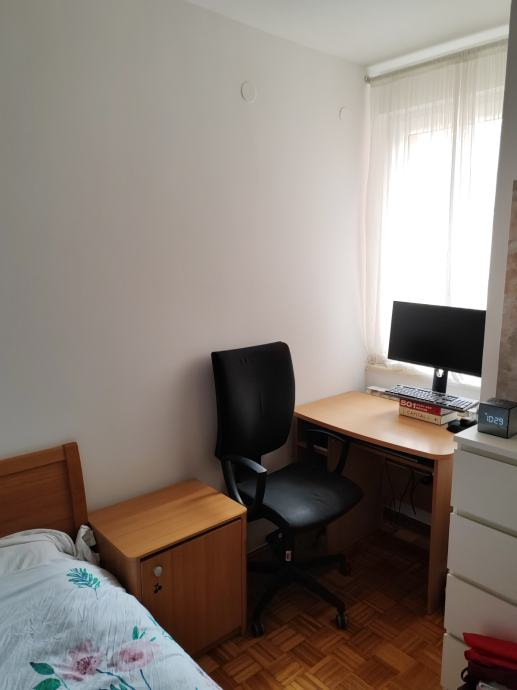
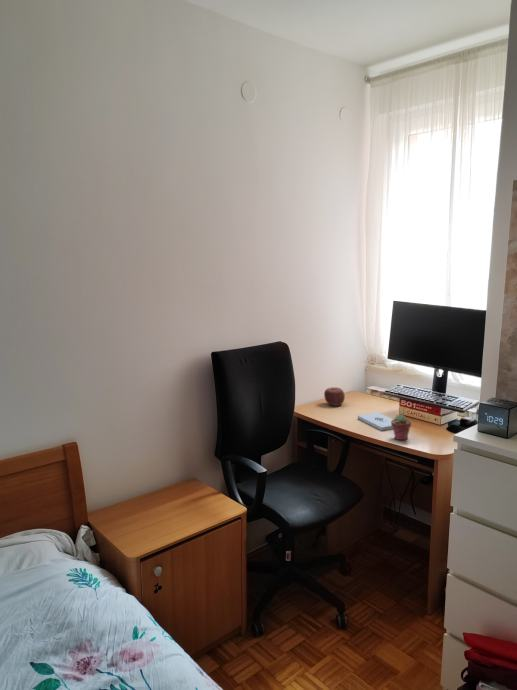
+ notepad (379, 421)
+ apple (334, 396)
+ potted succulent (400, 426)
